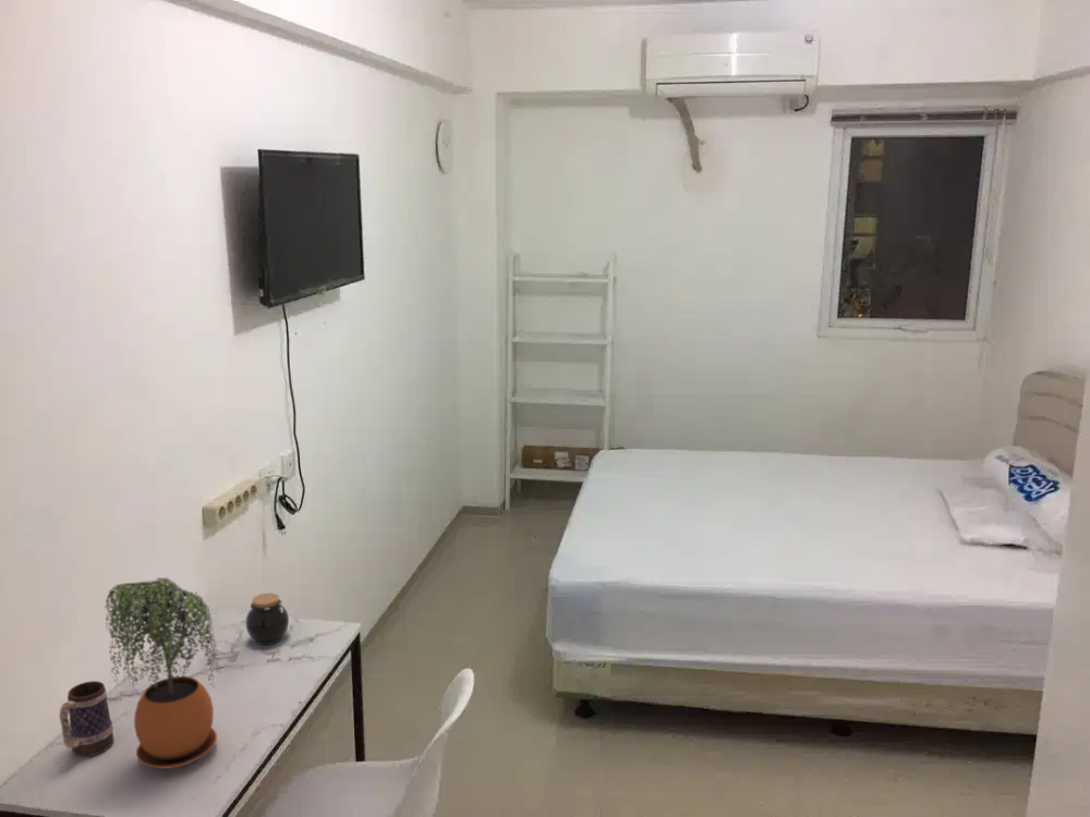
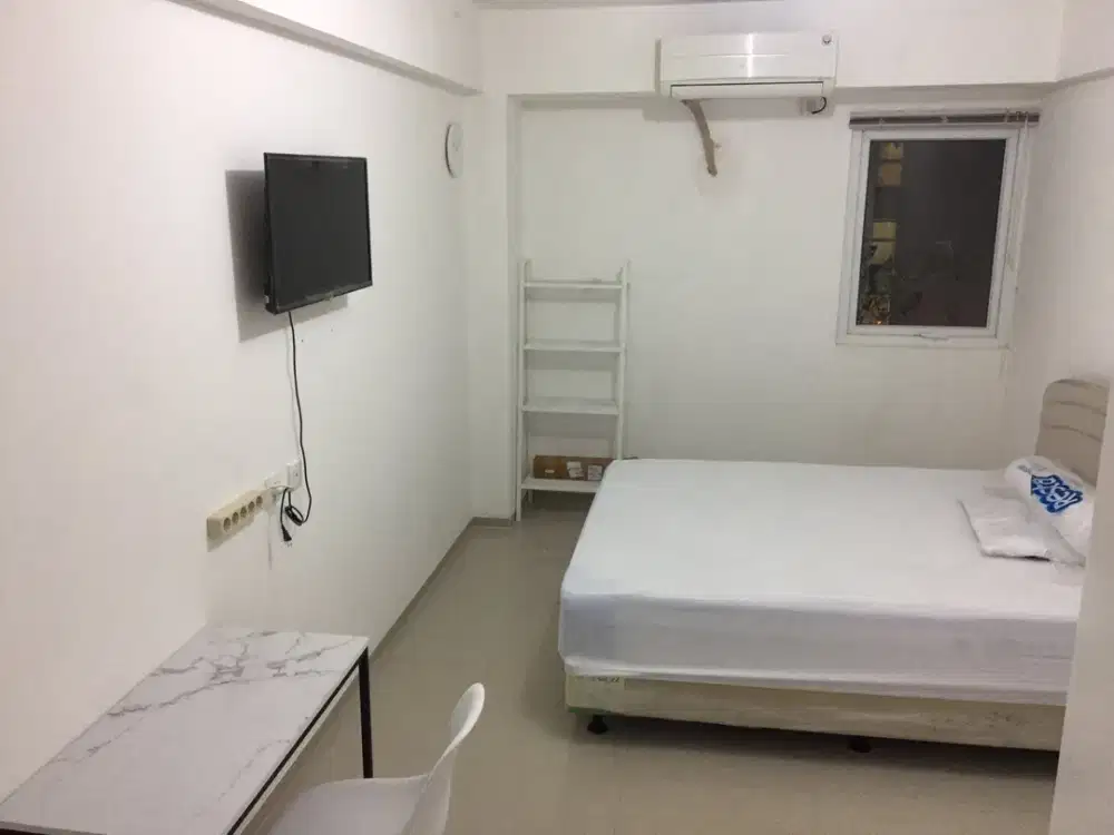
- potted plant (167, 670)
- jar (267, 619)
- mug (83, 721)
